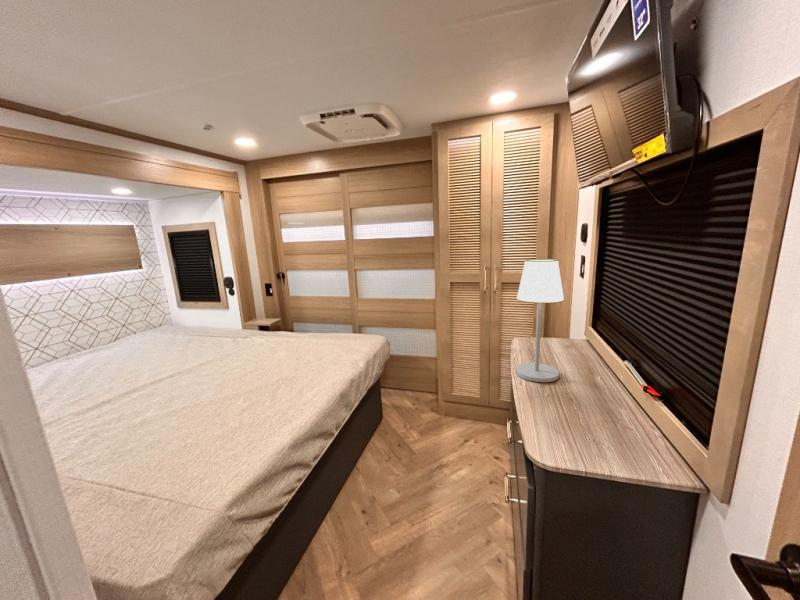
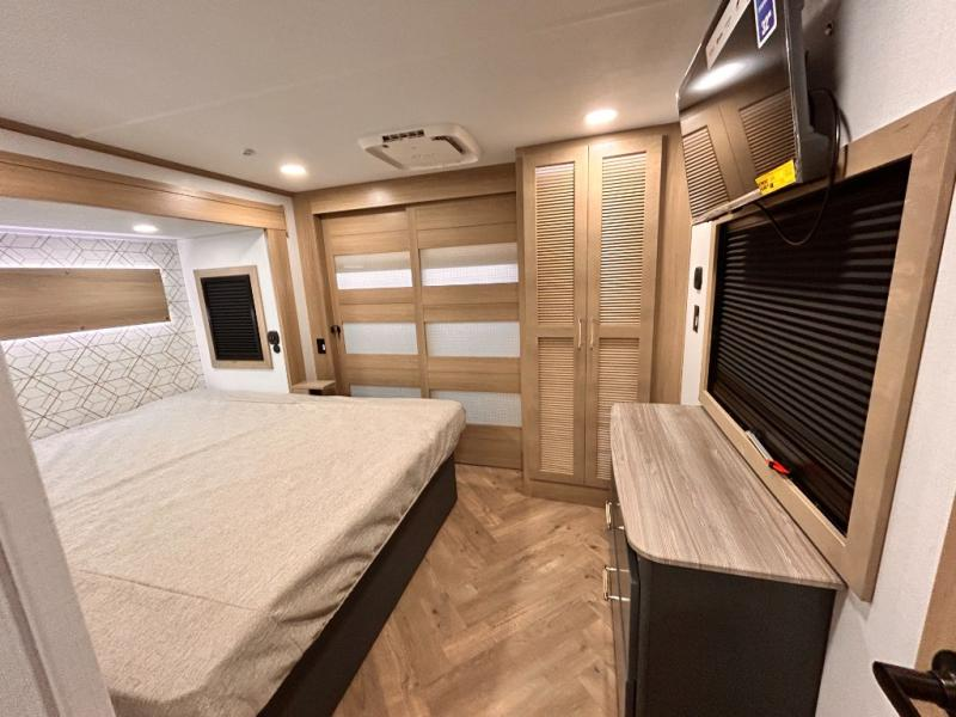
- table lamp (538, 318)
